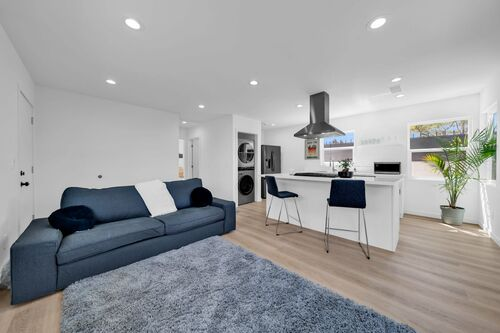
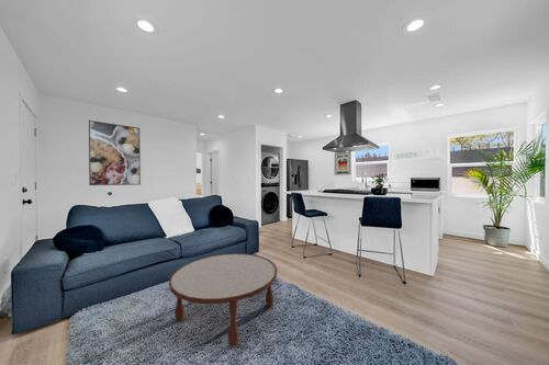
+ coffee table (226, 290)
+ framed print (115, 155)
